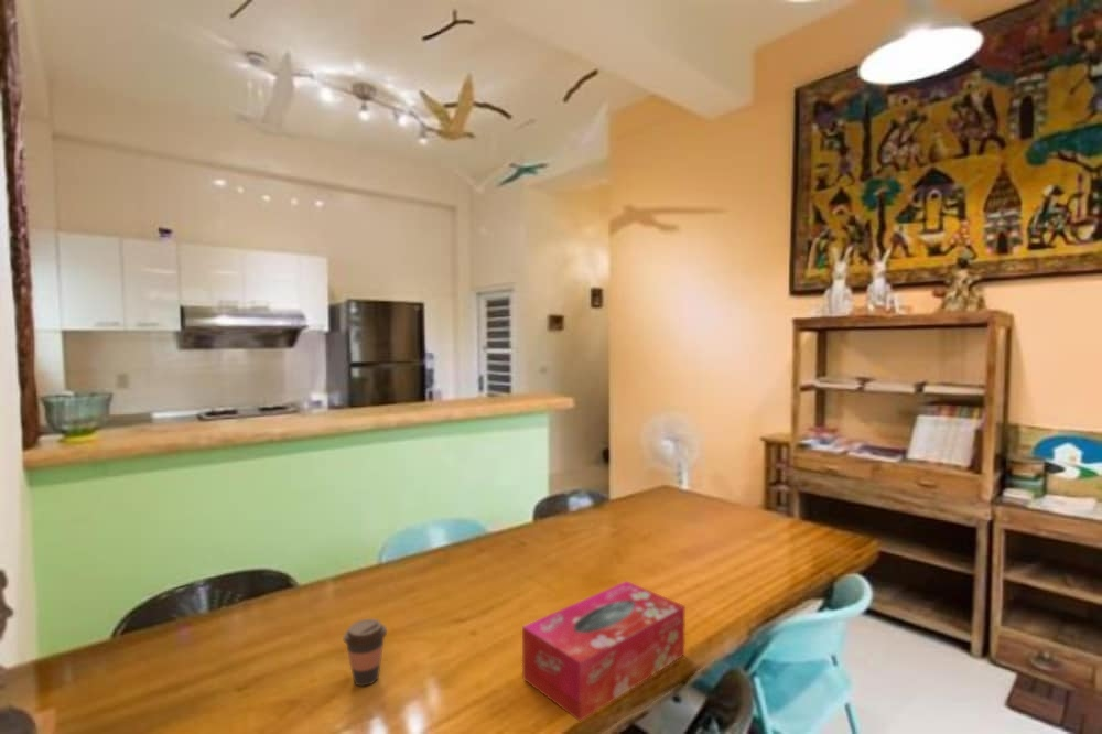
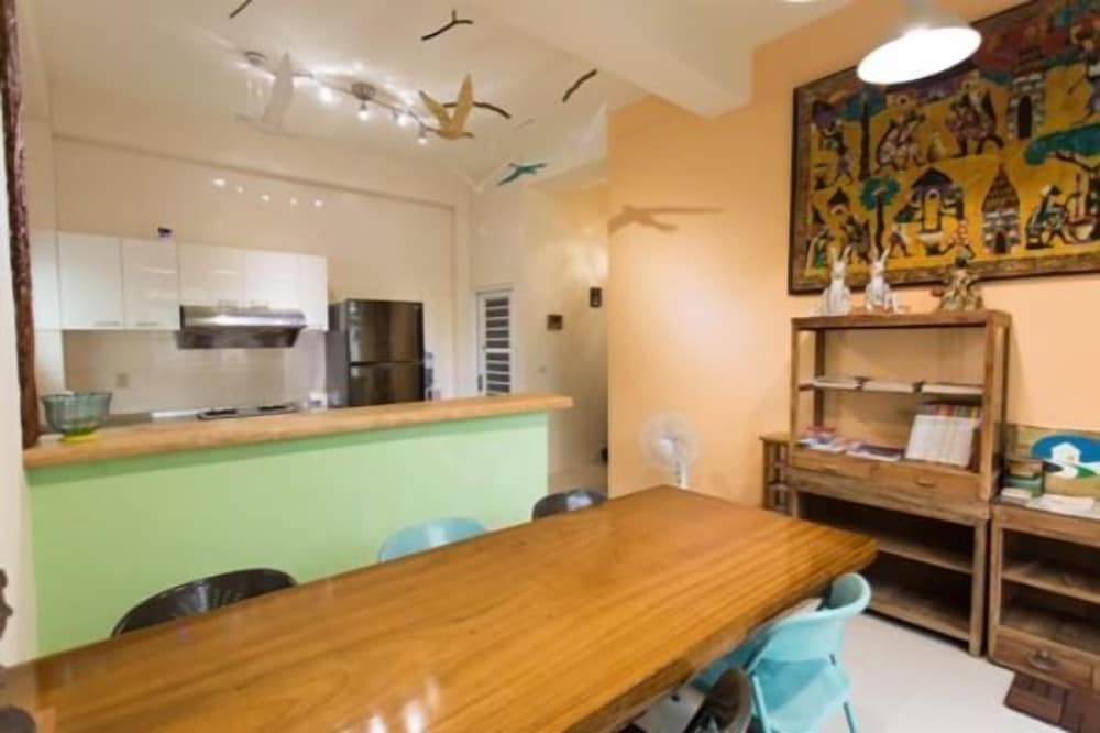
- tissue box (606, 640)
- coffee cup (365, 652)
